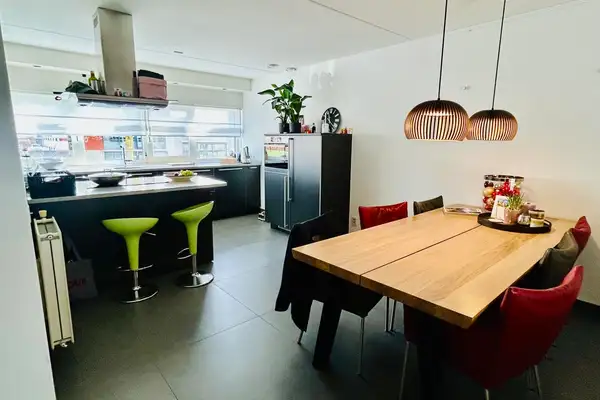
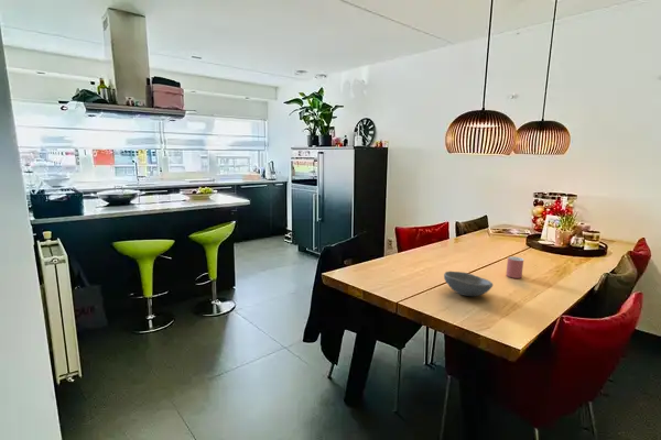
+ bowl (467, 284)
+ mug (516, 266)
